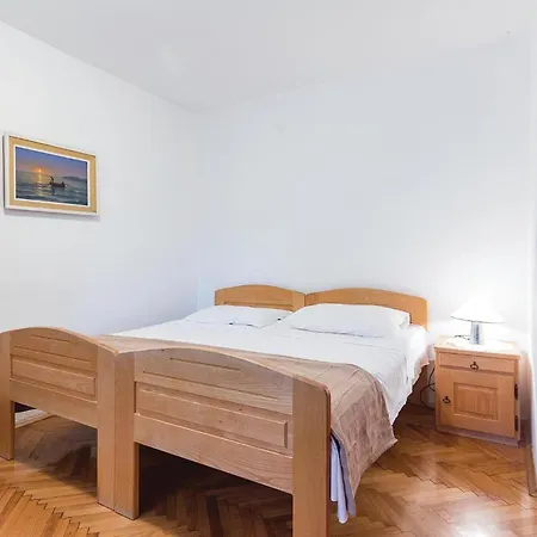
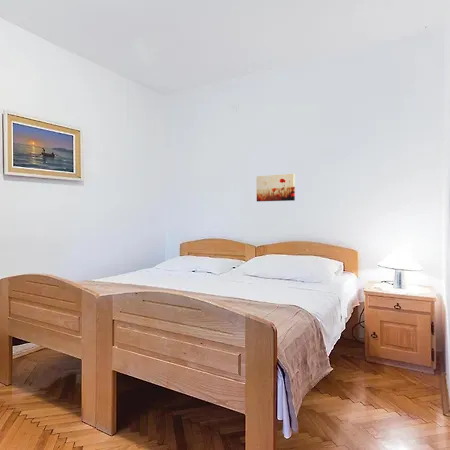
+ wall art (275, 188)
